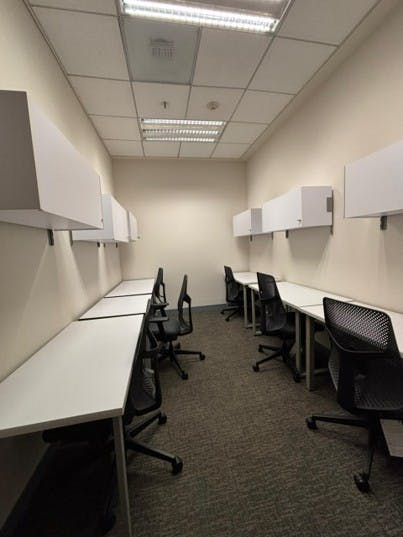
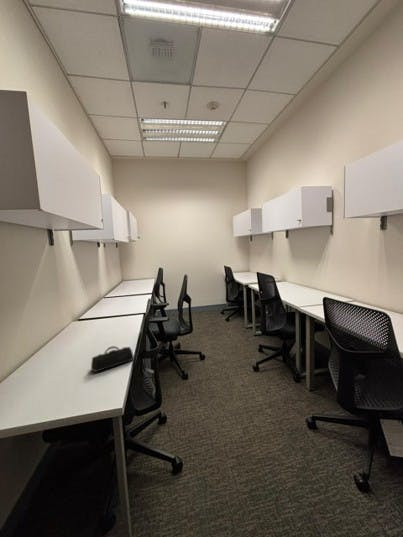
+ pencil case (112, 355)
